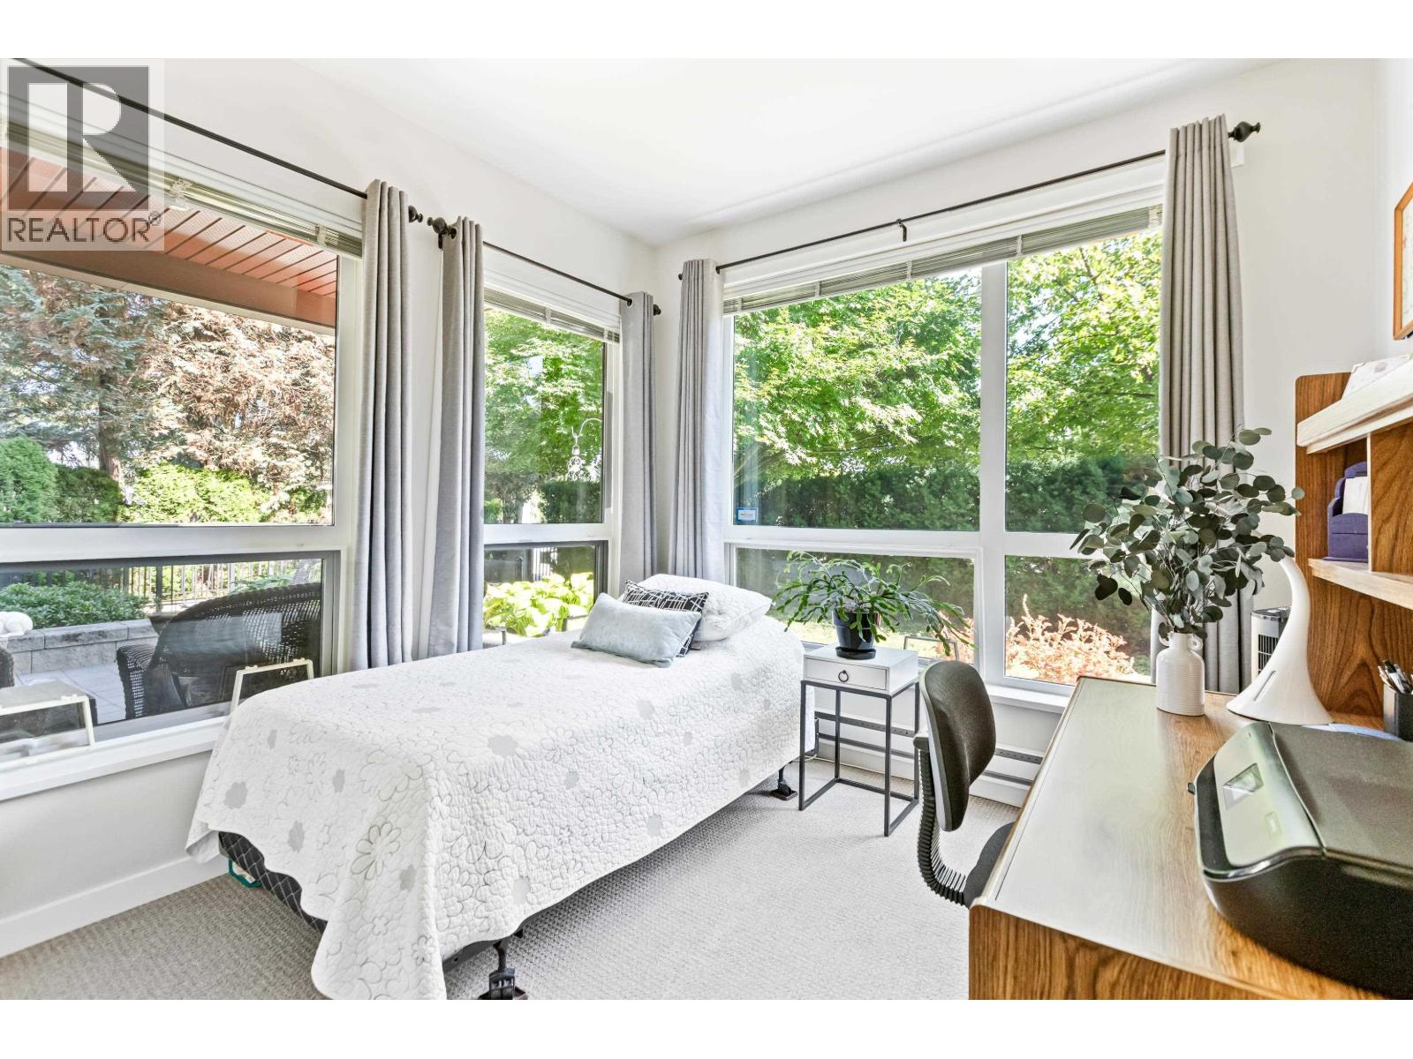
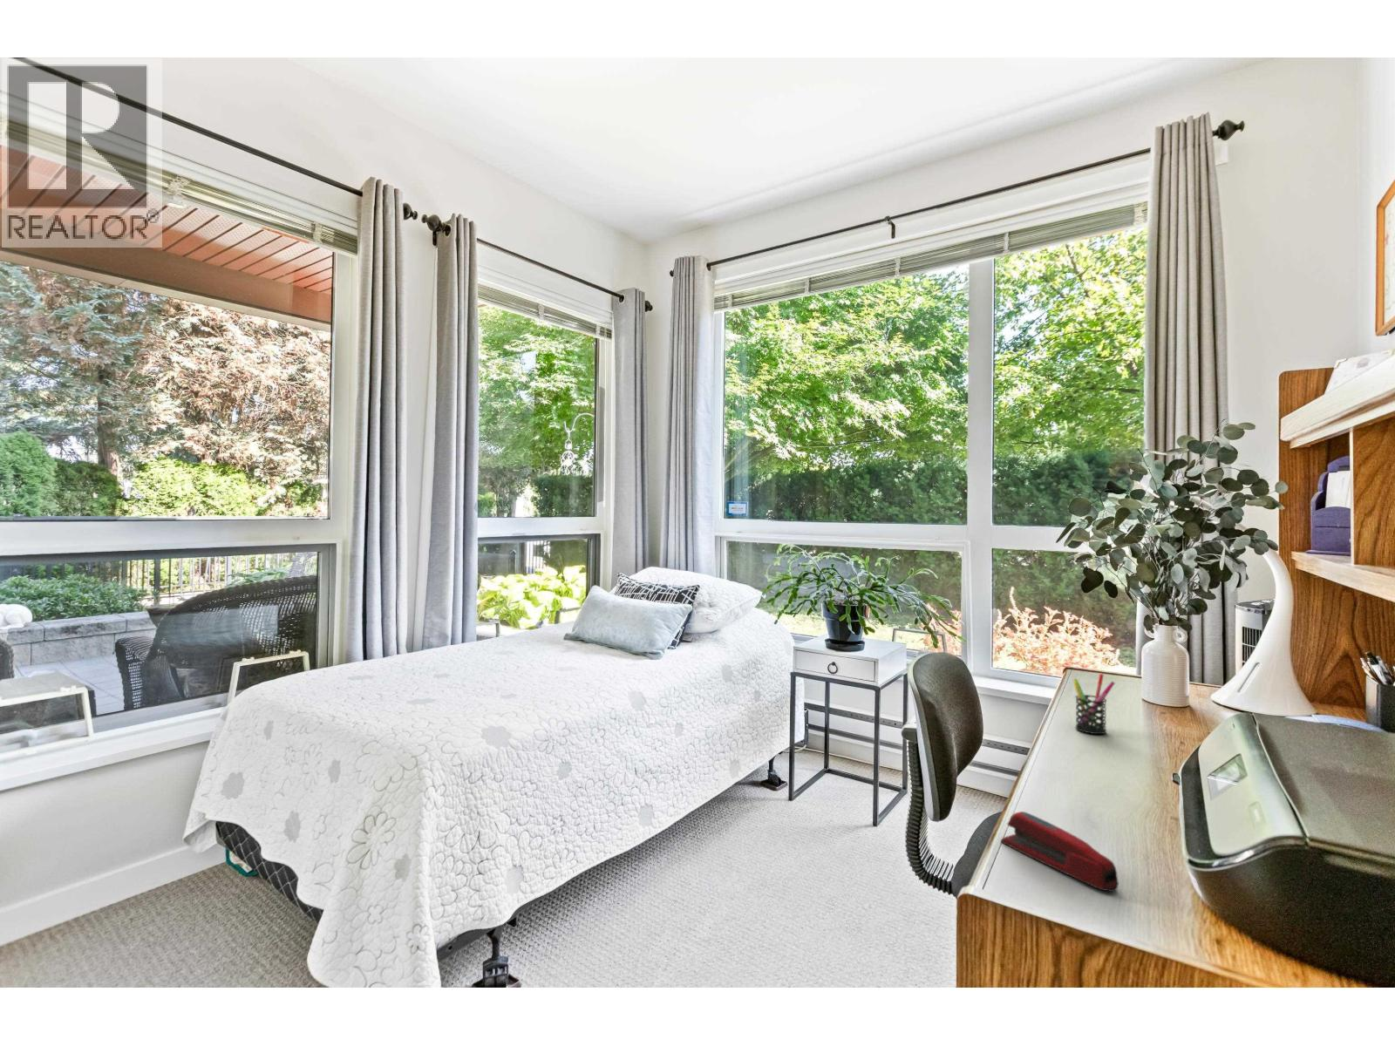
+ stapler (1057, 845)
+ pen holder (1089, 701)
